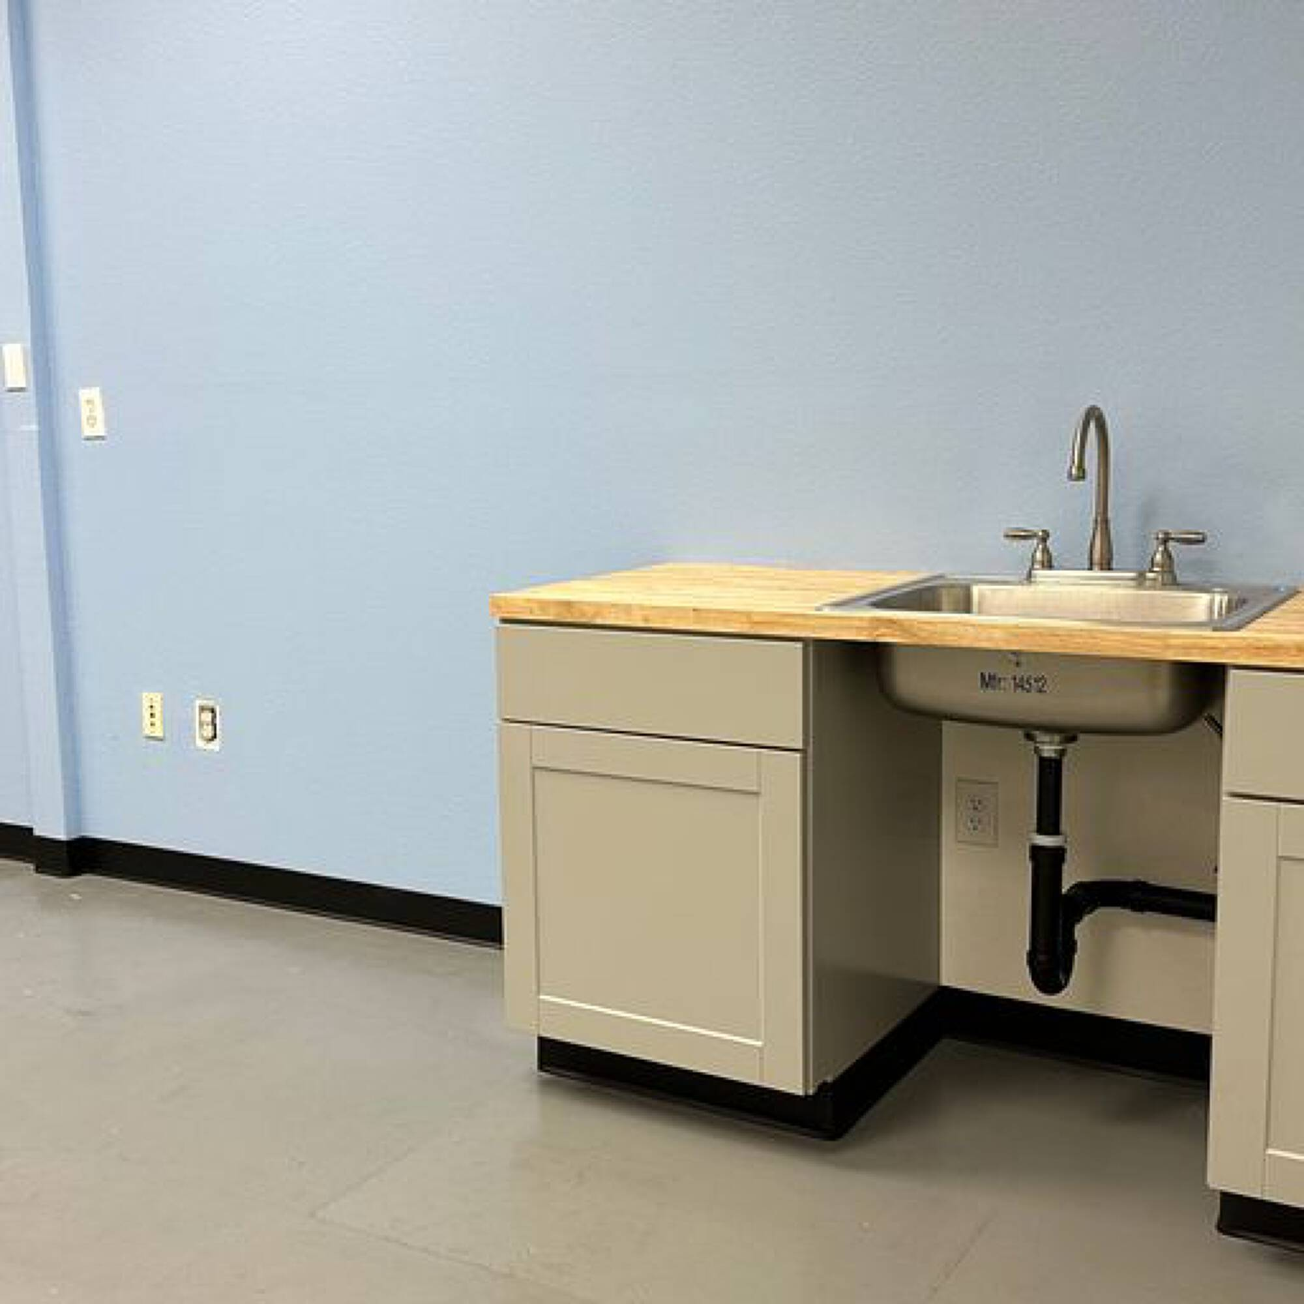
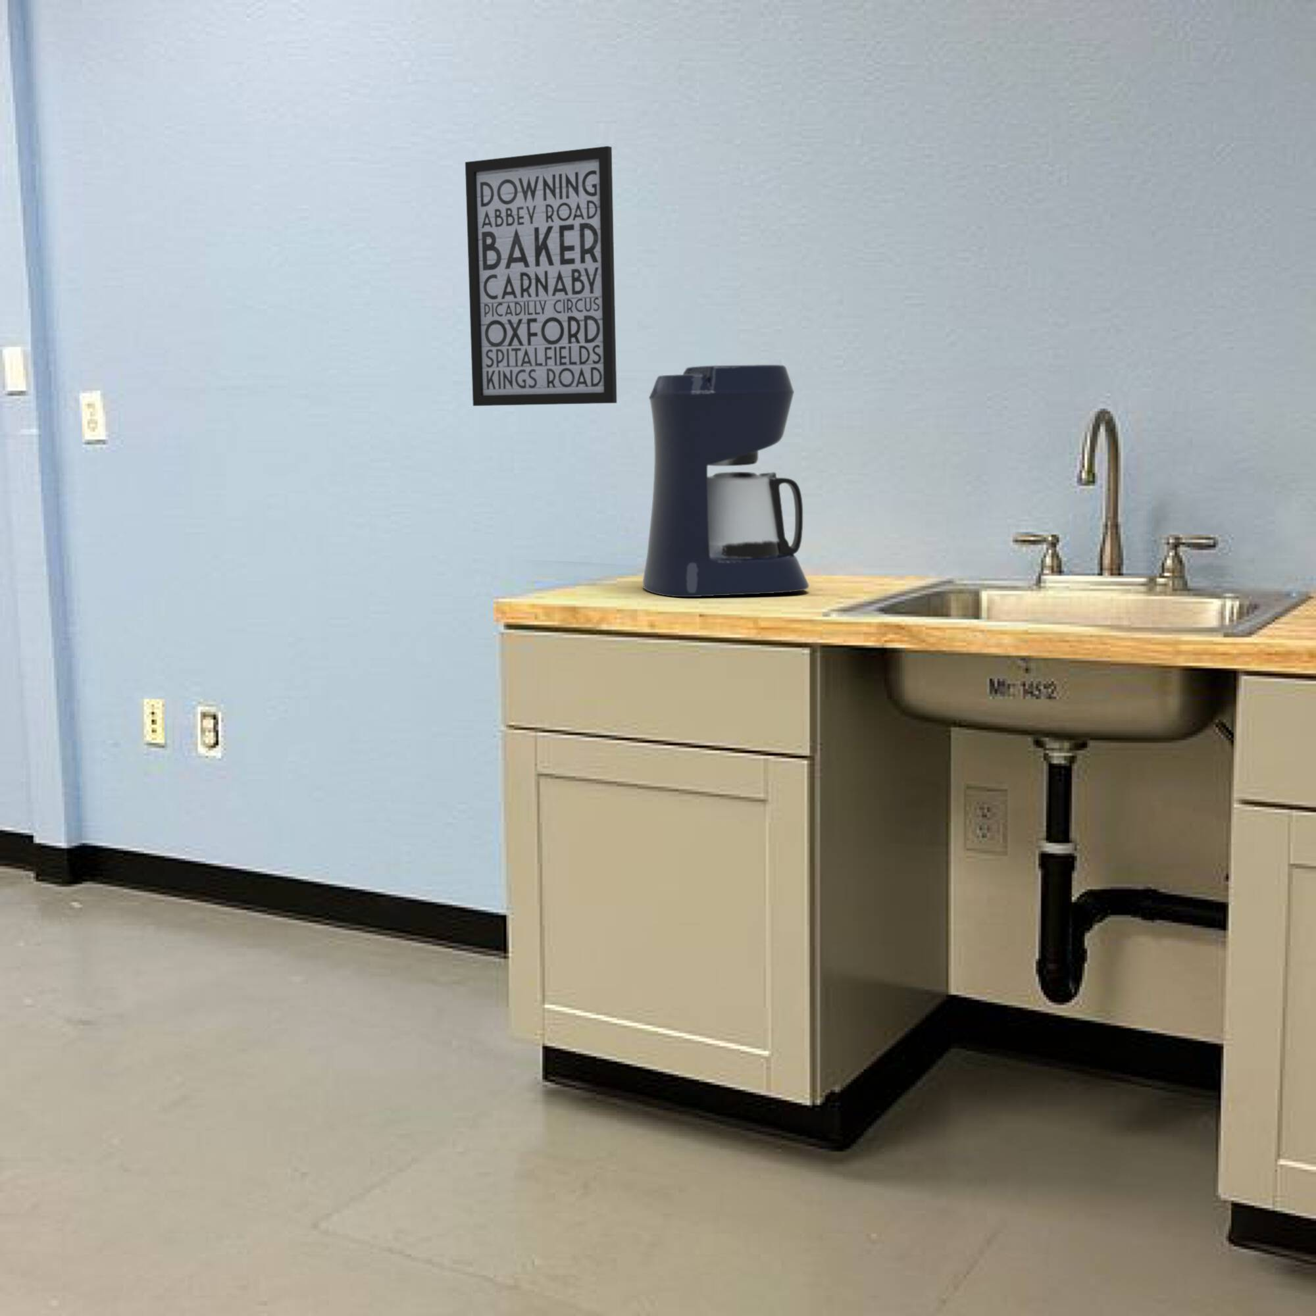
+ coffee maker (719, 478)
+ wall art (540, 281)
